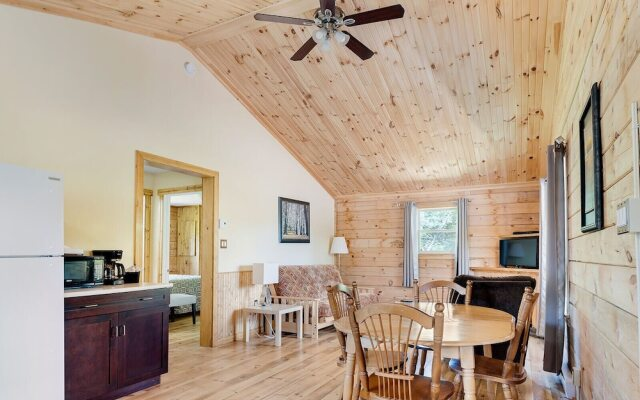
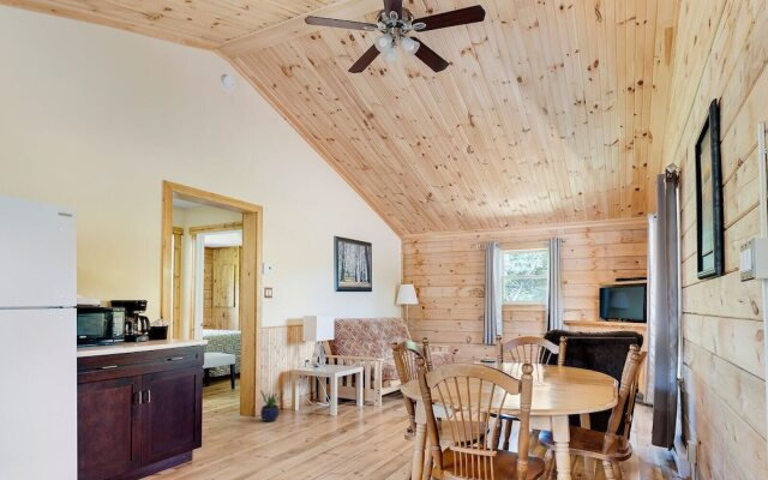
+ potted plant (270, 403)
